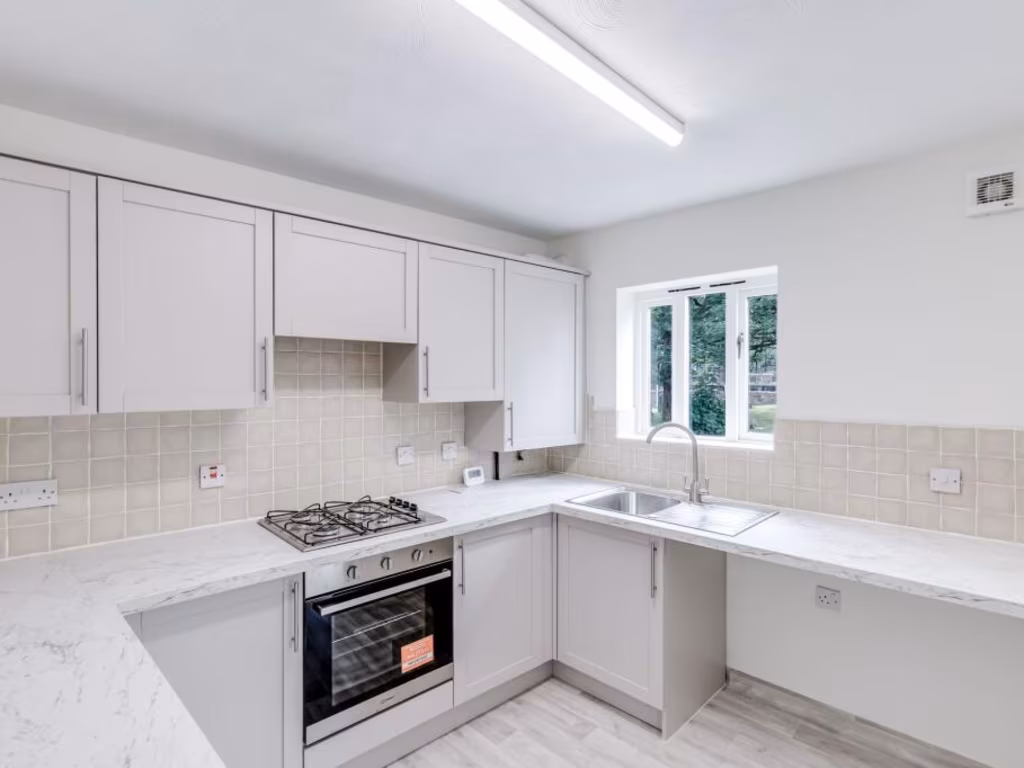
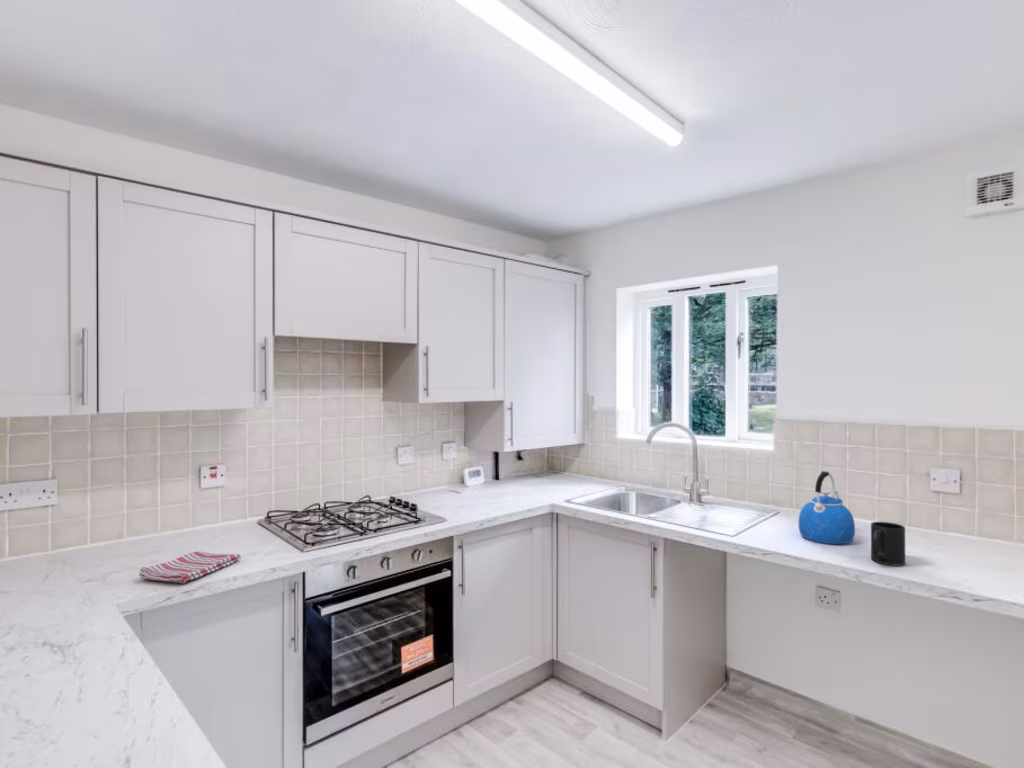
+ kettle (828, 503)
+ dish towel (192, 564)
+ mug (885, 544)
